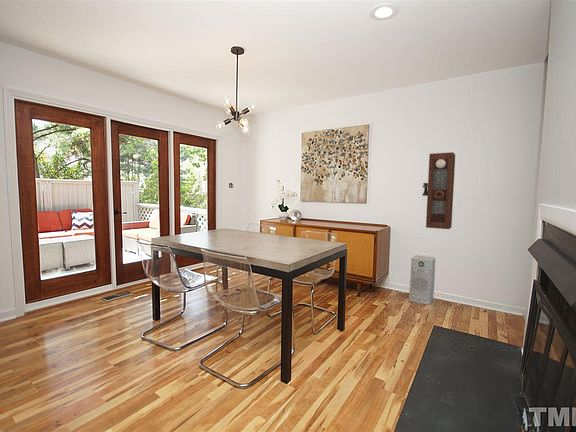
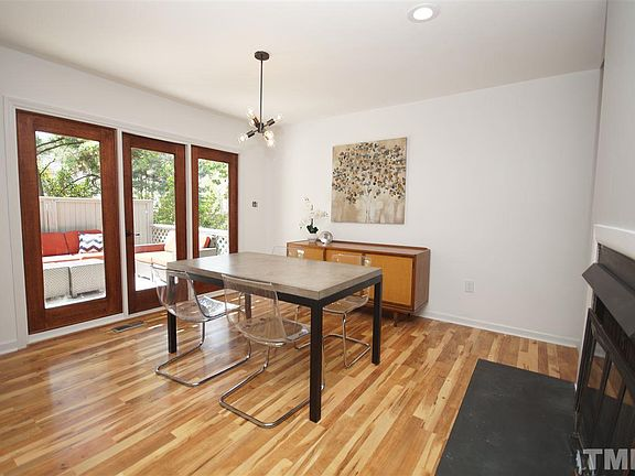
- pendulum clock (436, 191)
- air purifier (422, 278)
